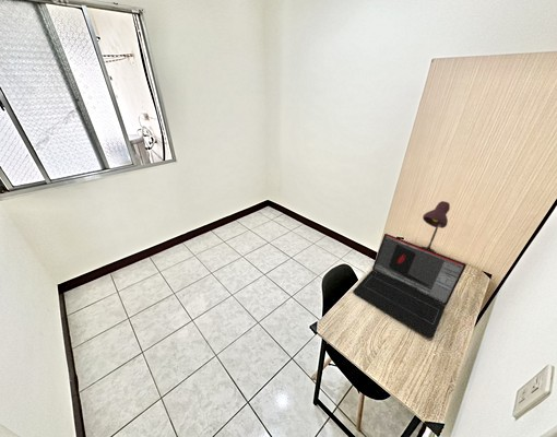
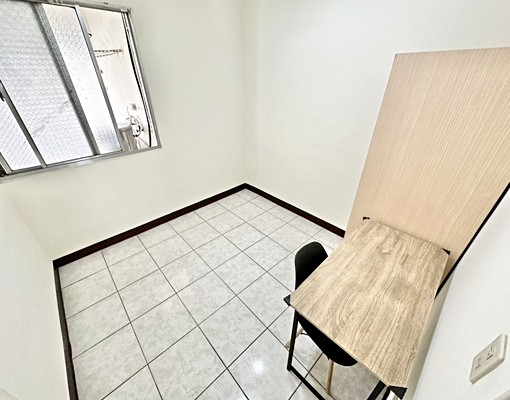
- desk lamp (434, 232)
- laptop (405, 279)
